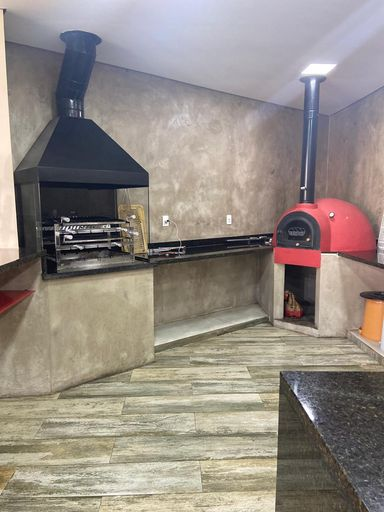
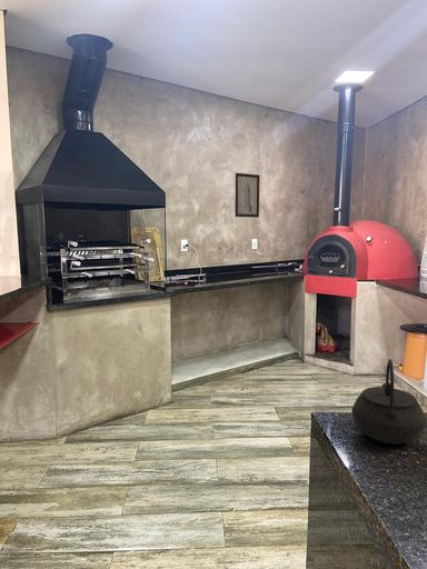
+ wall art (247, 196)
+ kettle (388, 396)
